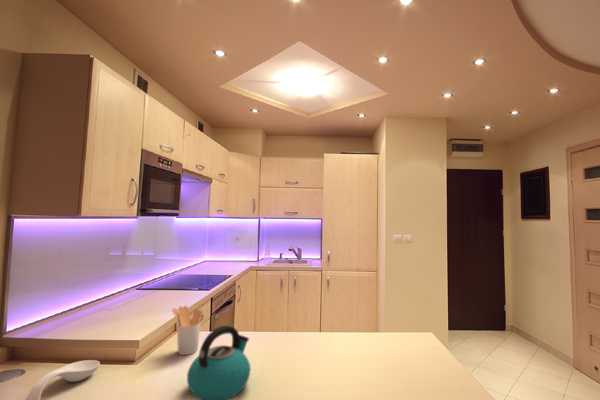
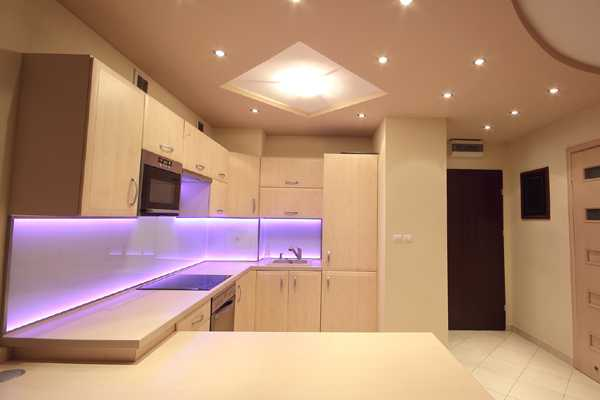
- utensil holder (185, 328)
- kettle (223, 355)
- spoon rest (66, 375)
